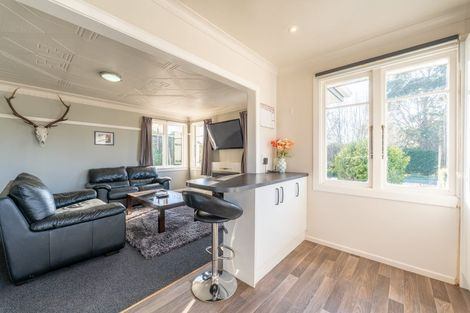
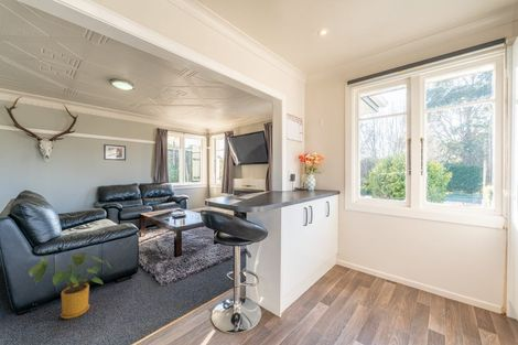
+ house plant (73, 284)
